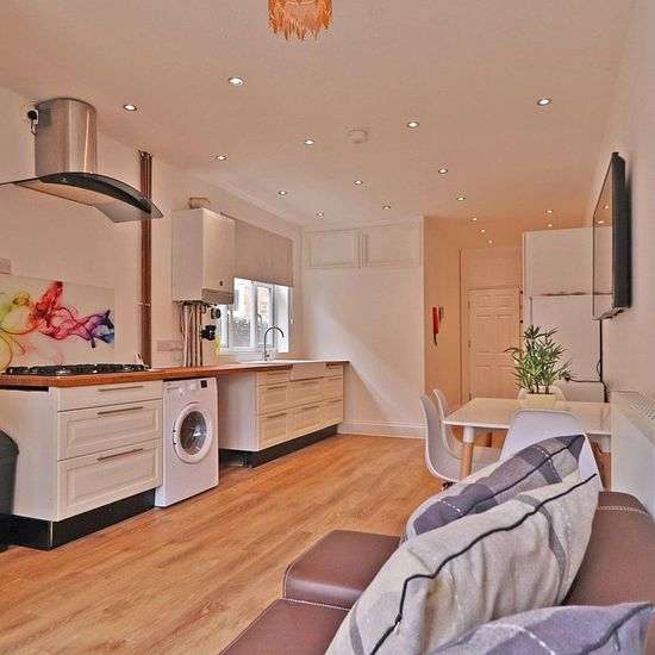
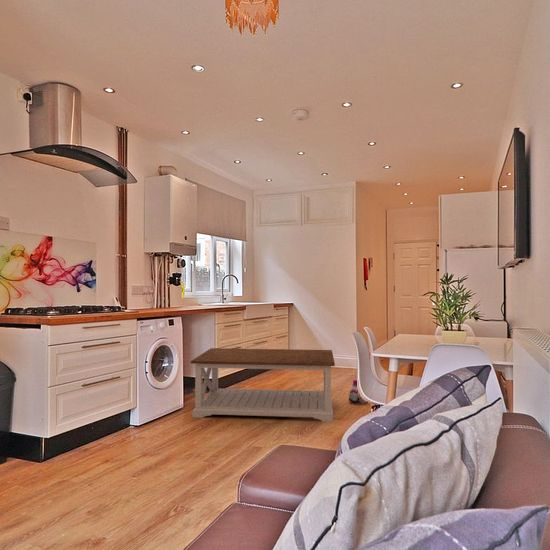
+ boots (357, 390)
+ coffee table (266, 390)
